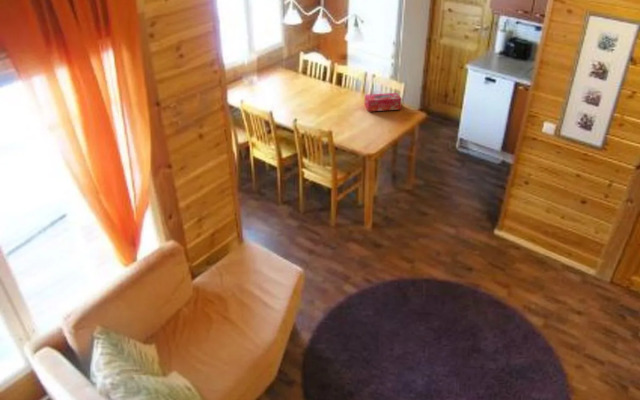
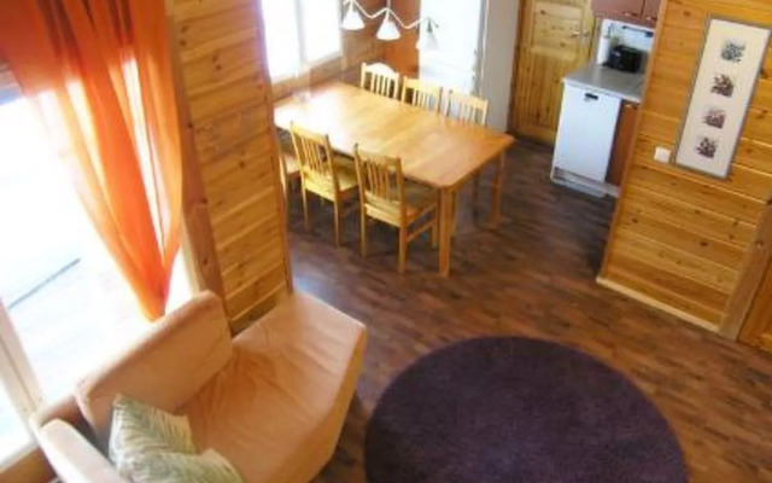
- tissue box (382, 102)
